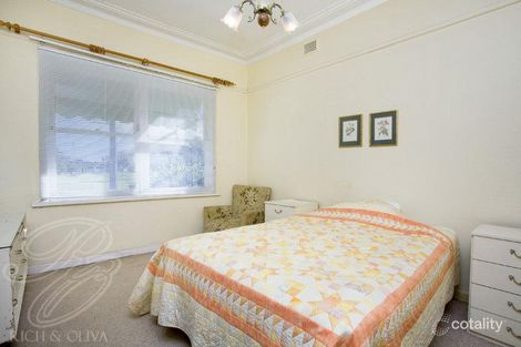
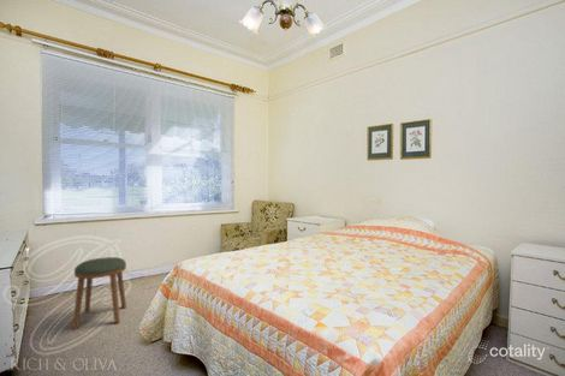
+ stool (111, 288)
